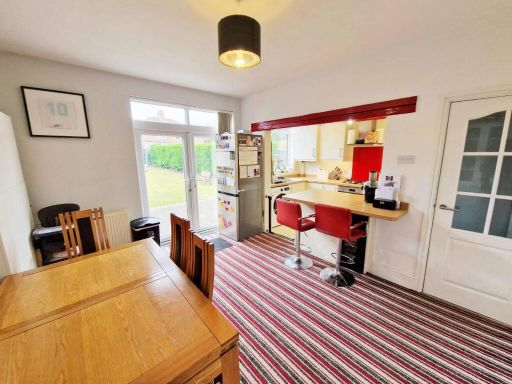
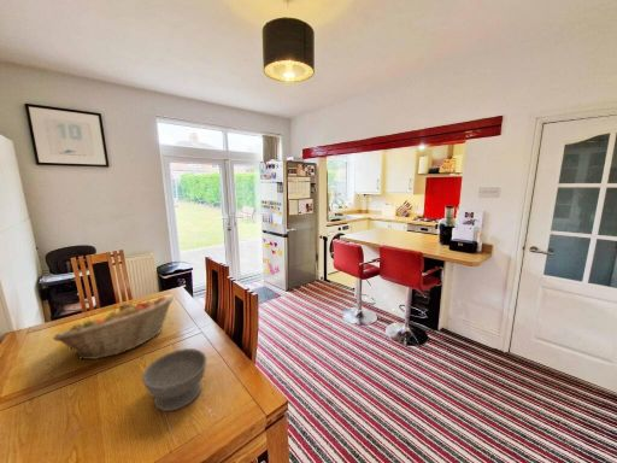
+ bowl (177, 379)
+ fruit basket (122, 322)
